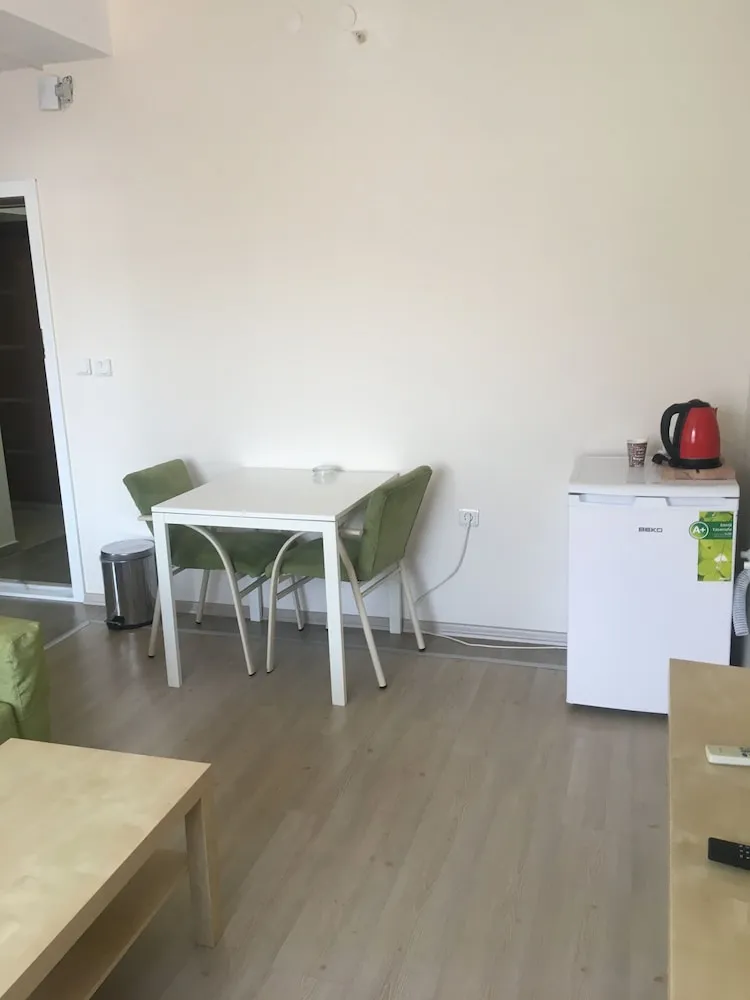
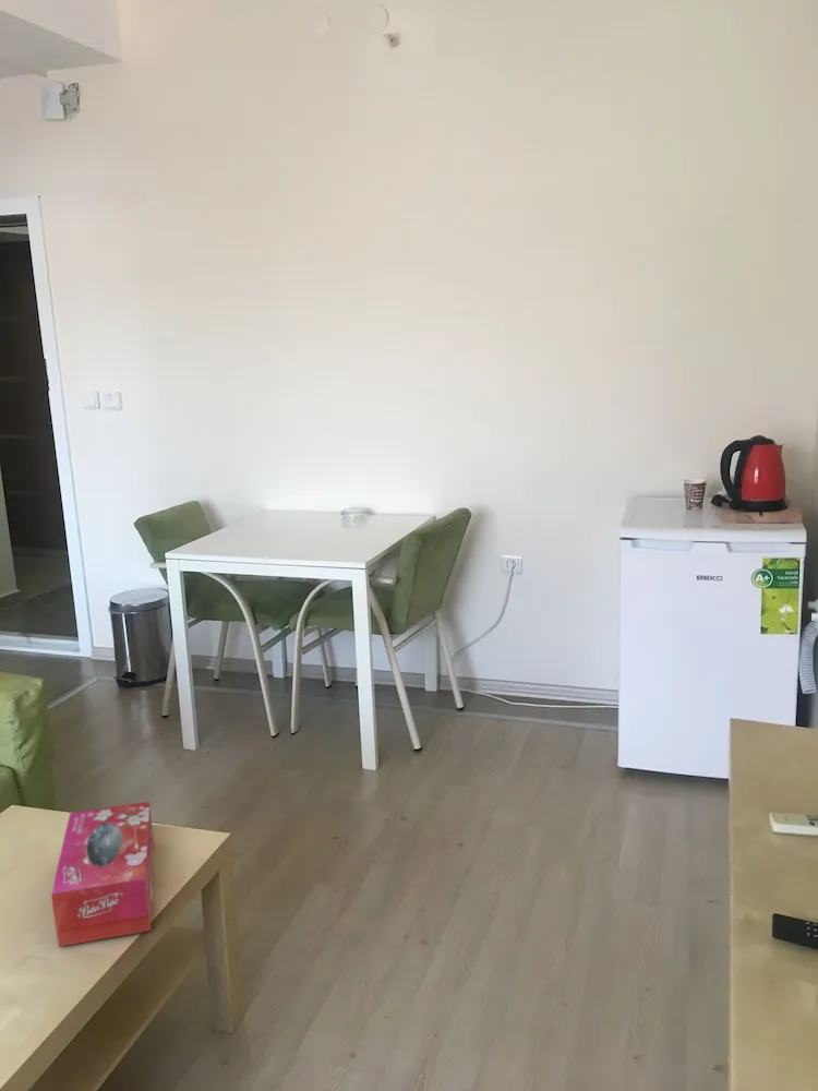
+ tissue box (107, 867)
